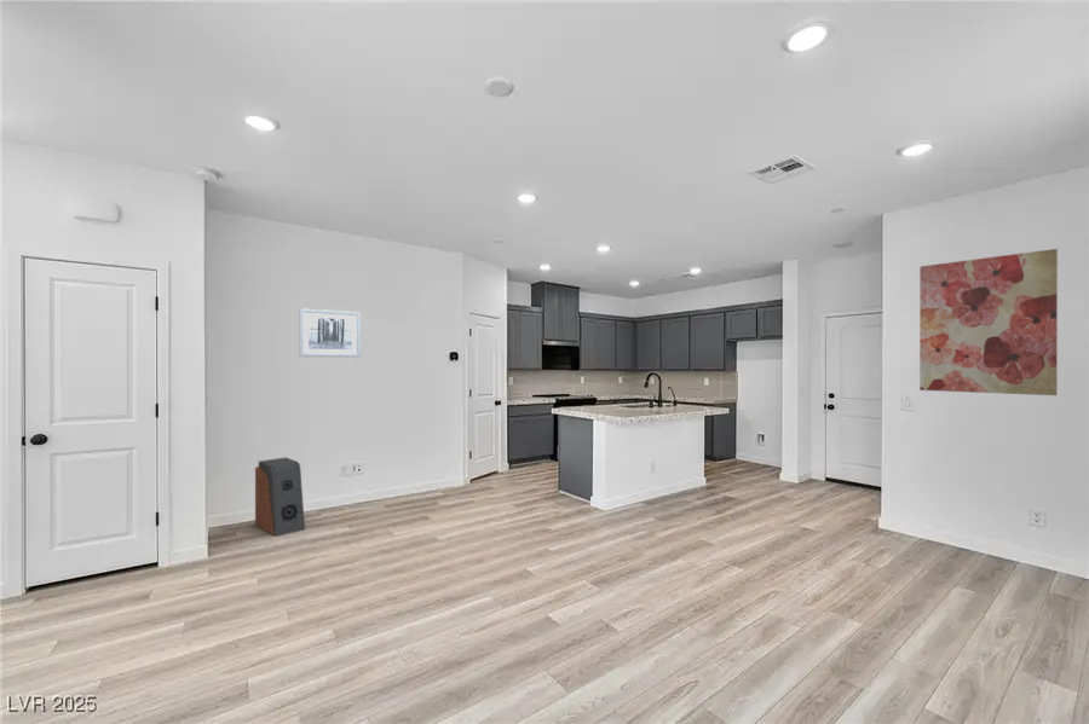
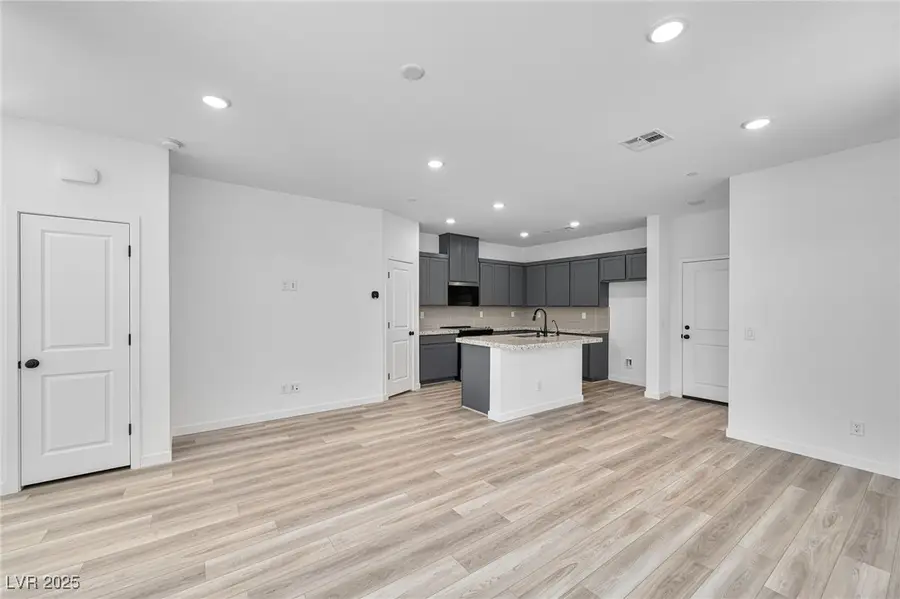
- wall art (983, 325)
- speaker (281, 494)
- wall art (330, 334)
